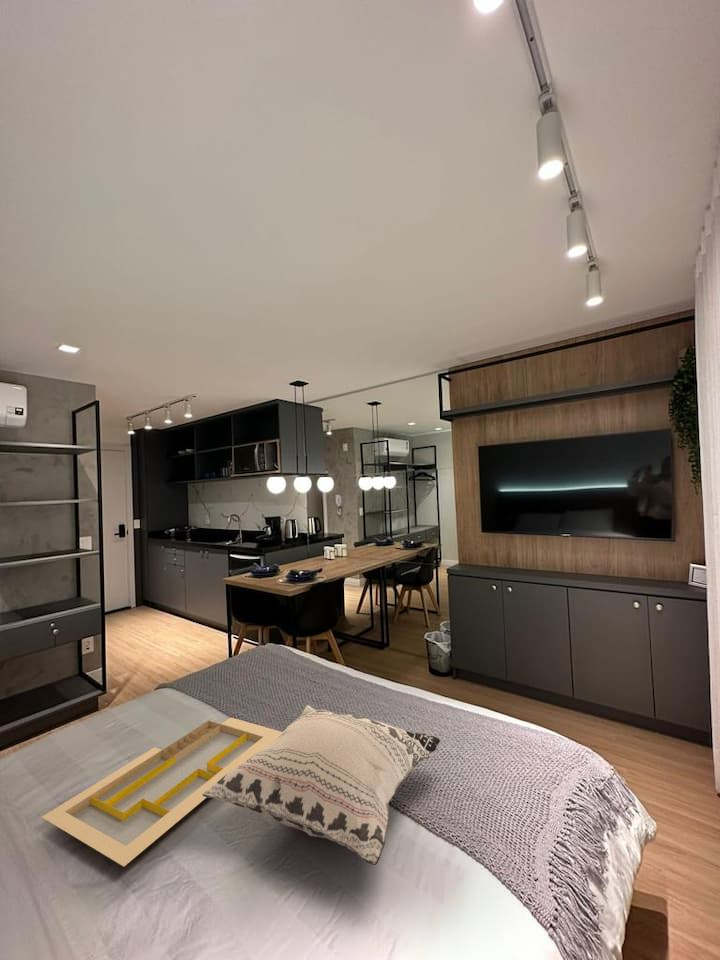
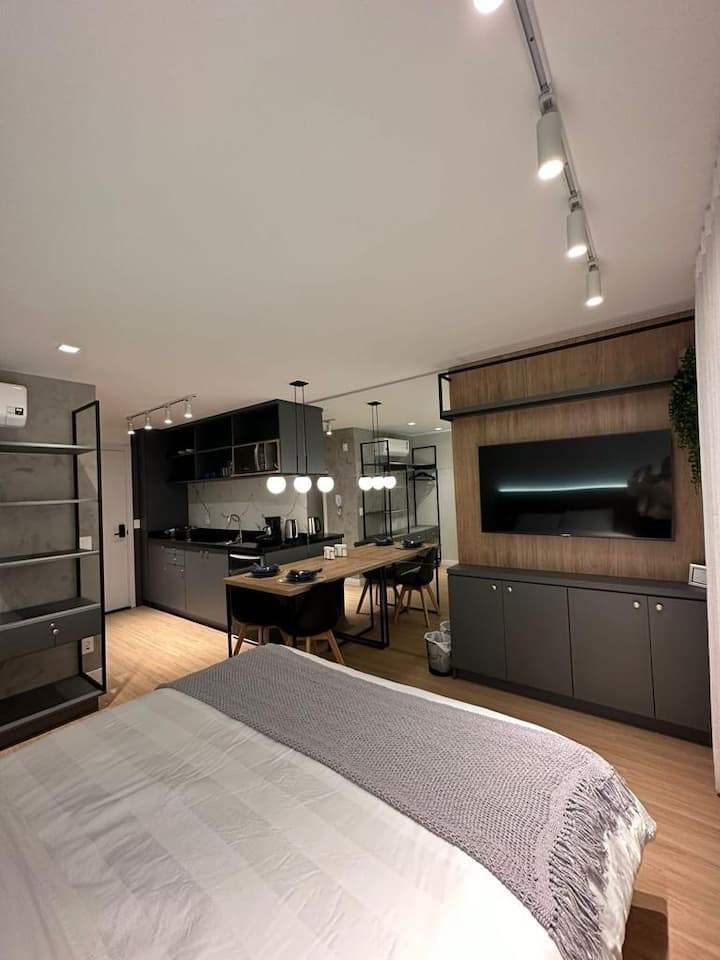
- decorative pillow (332, 764)
- serving tray (179, 773)
